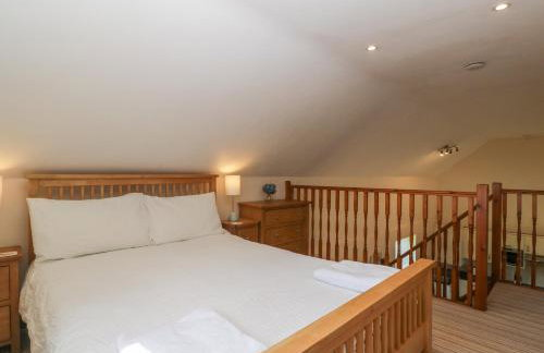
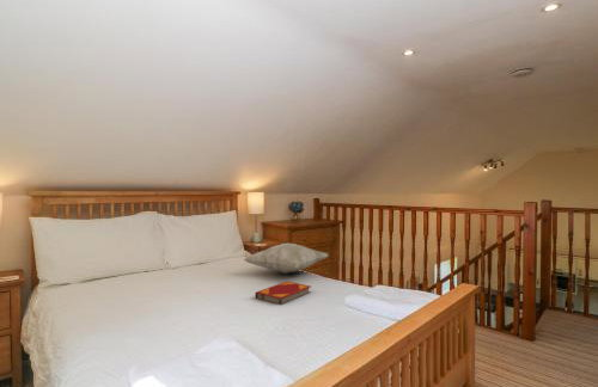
+ hardback book (283, 291)
+ decorative pillow (287, 257)
